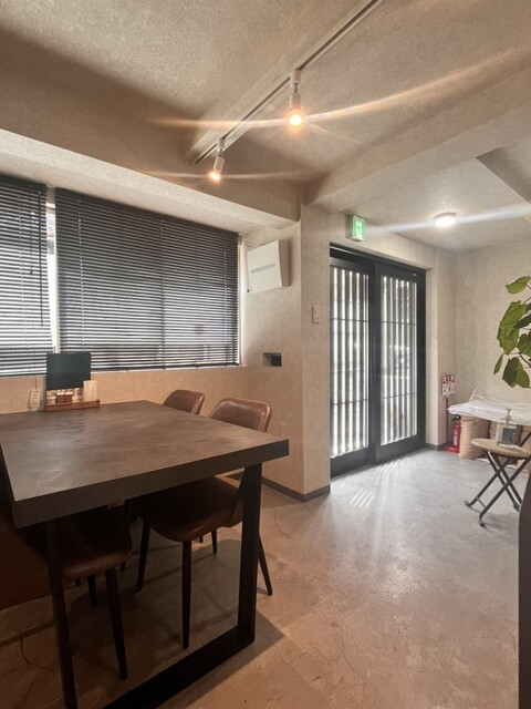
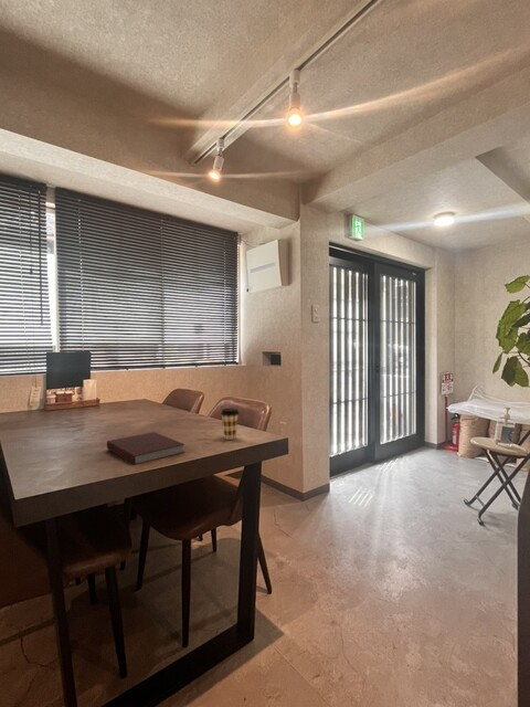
+ coffee cup (230, 423)
+ notebook (145, 446)
